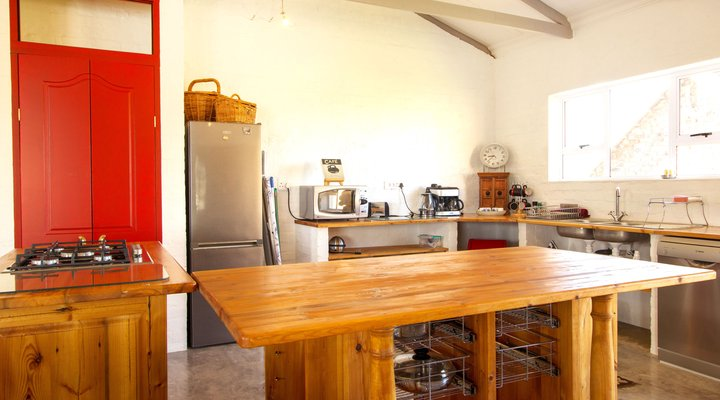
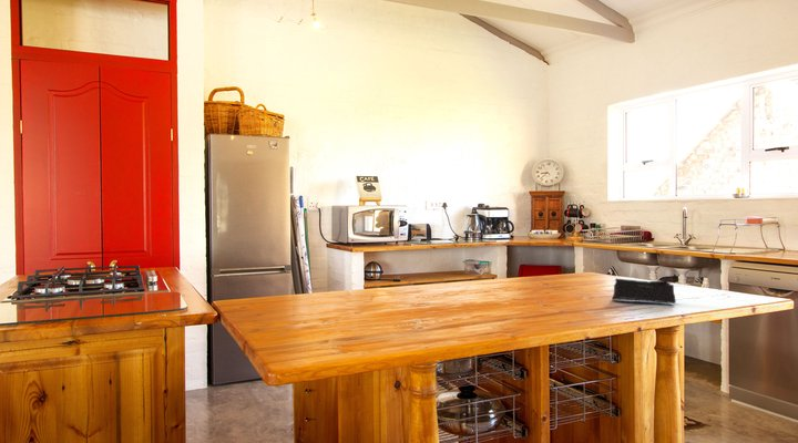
+ speaker (642, 290)
